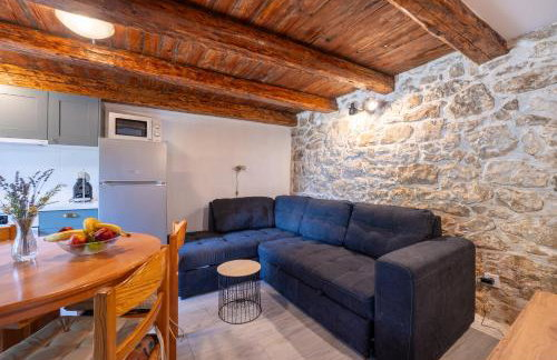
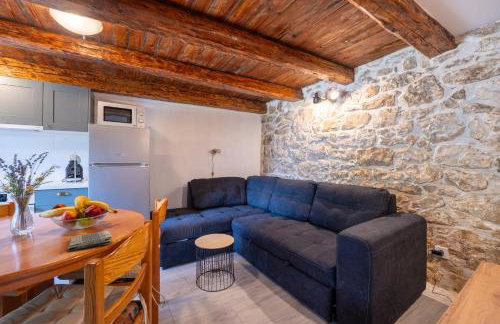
+ dish towel (90, 239)
